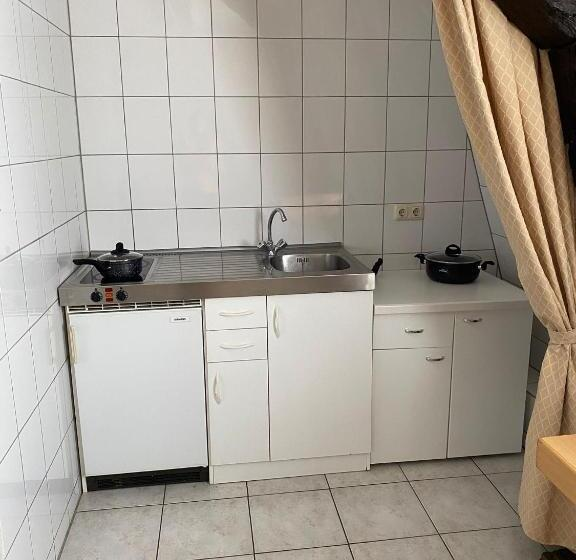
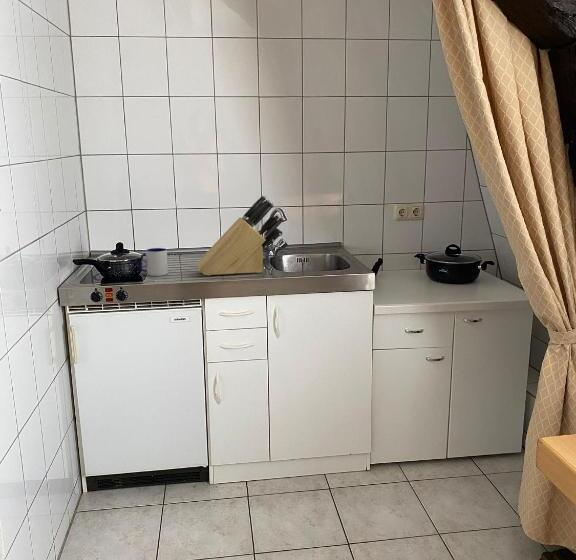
+ knife block (239, 234)
+ mug (152, 262)
